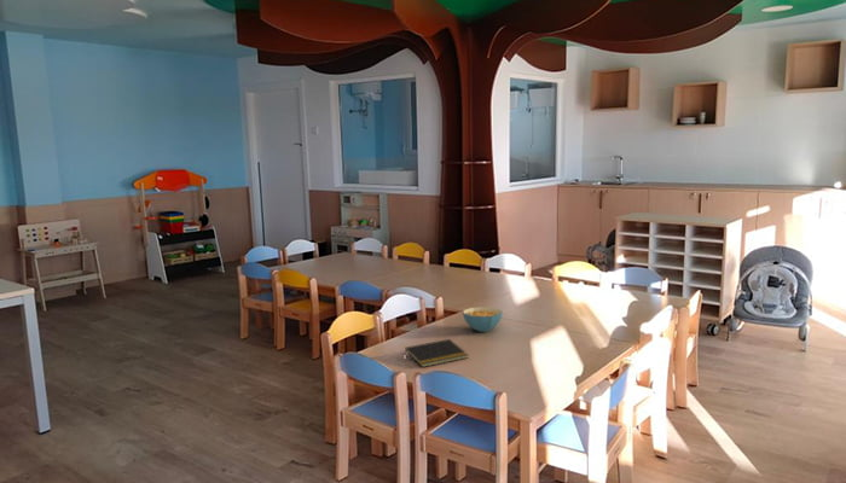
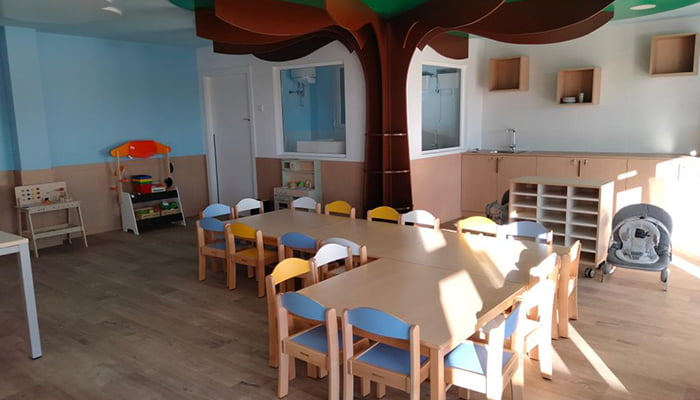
- cereal bowl (482, 320)
- notepad (436, 351)
